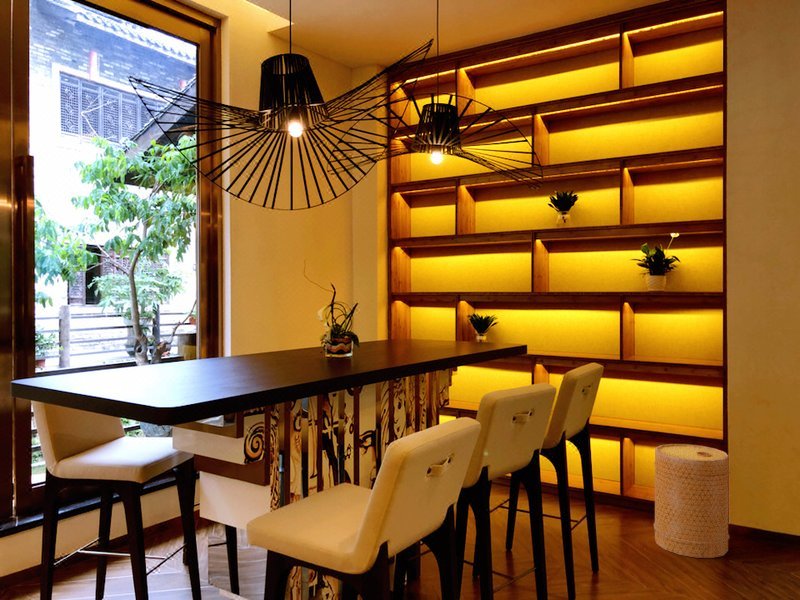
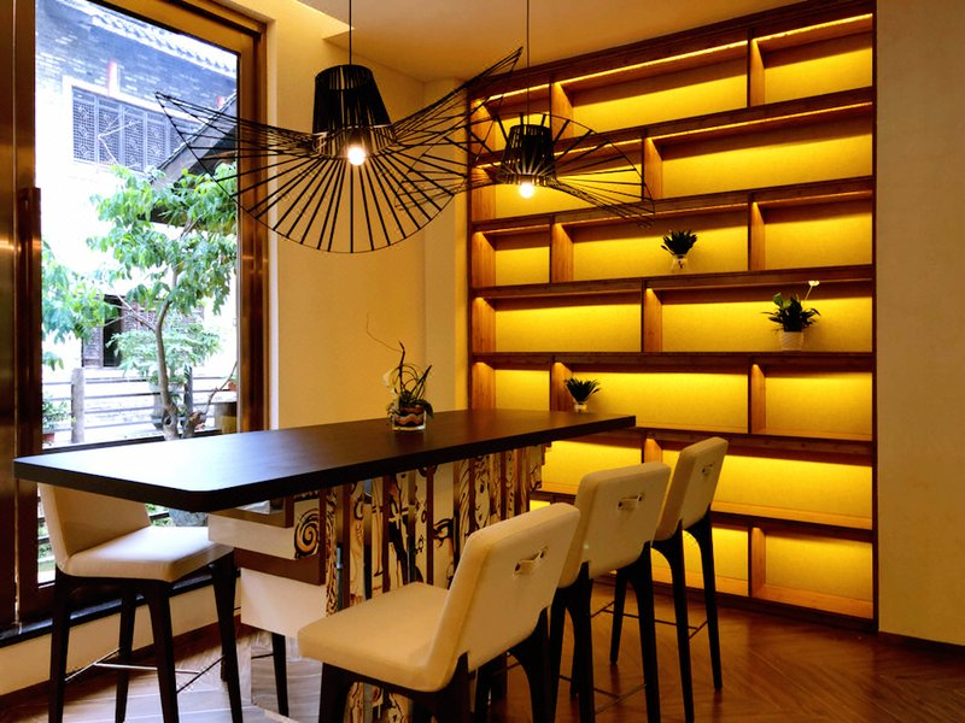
- basket (690, 498)
